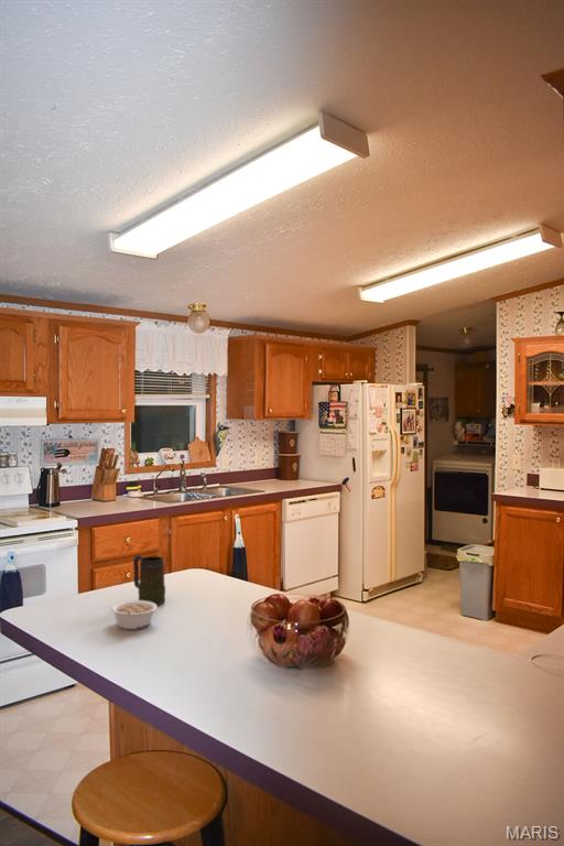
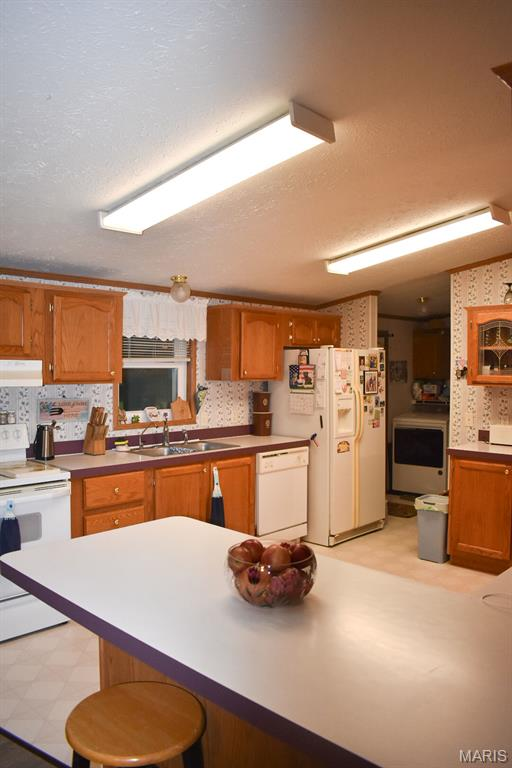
- legume (134, 614)
- mug (148, 578)
